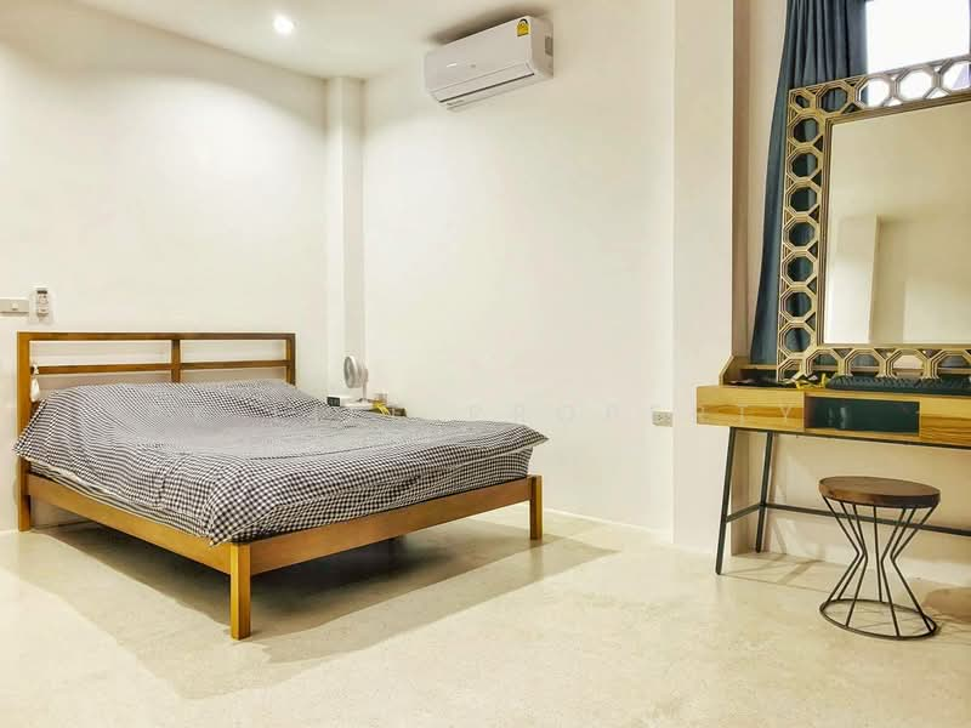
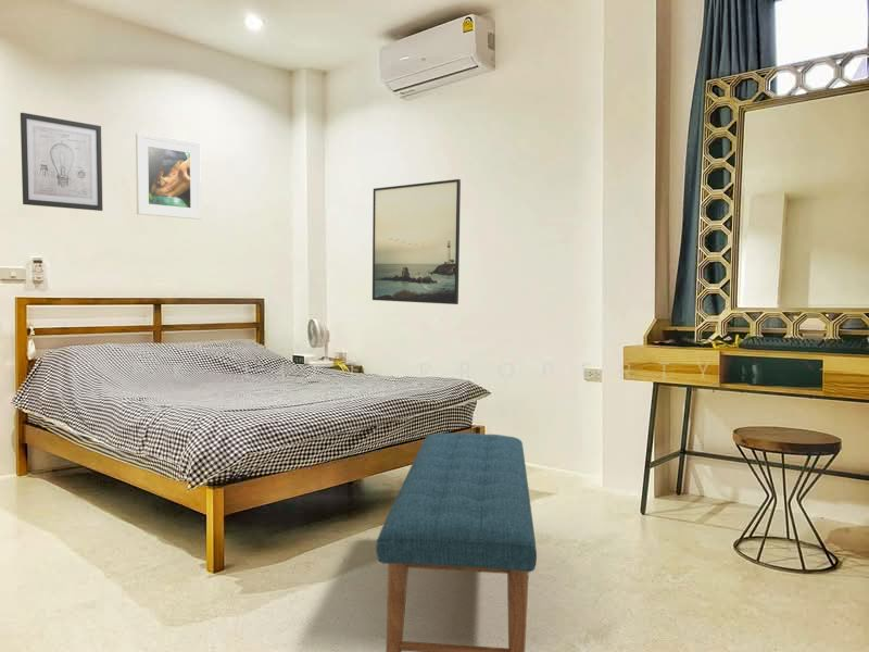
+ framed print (413, 243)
+ wall art (63, 163)
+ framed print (169, 177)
+ bench (465, 529)
